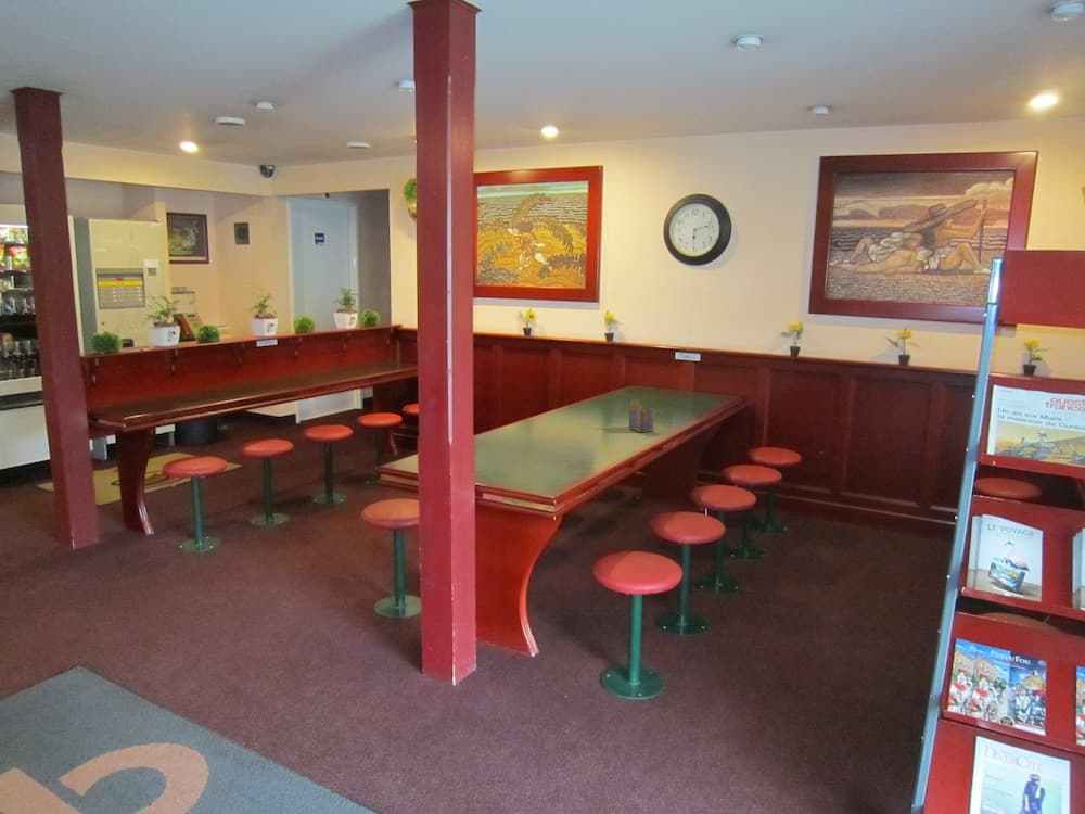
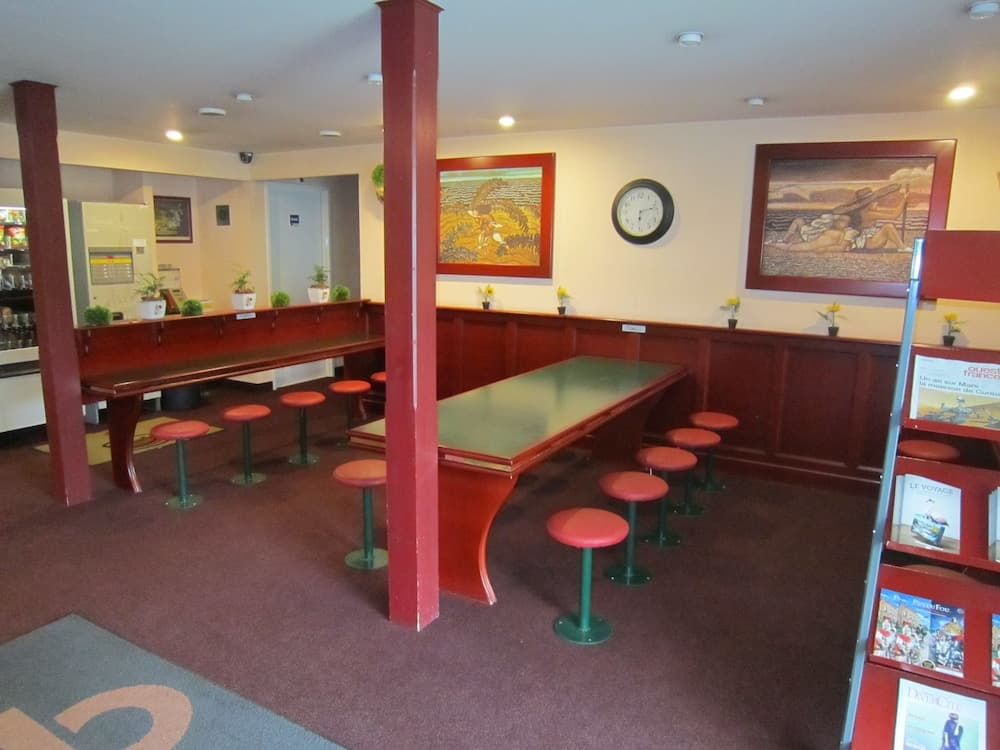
- napkin holder (641, 415)
